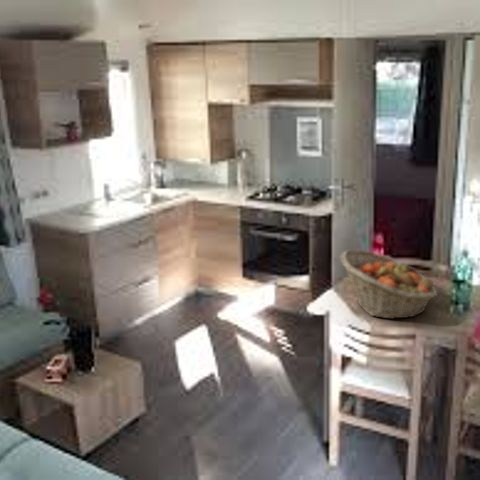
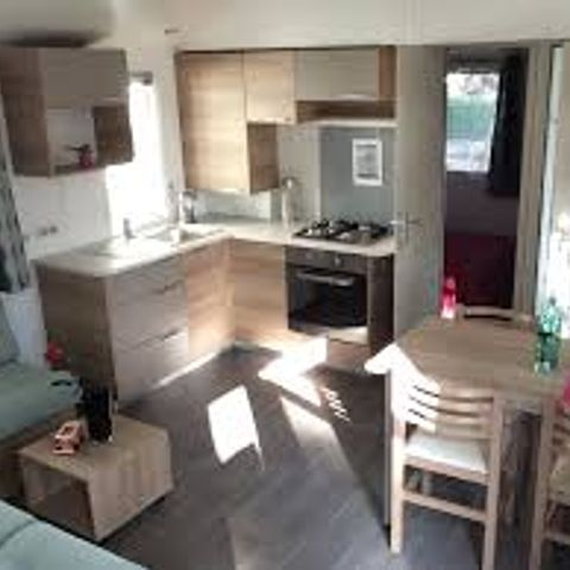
- fruit basket (387, 281)
